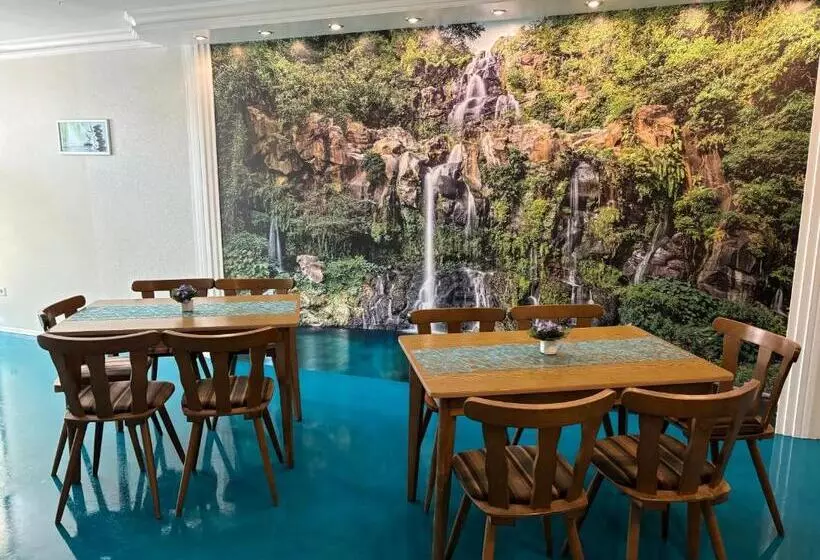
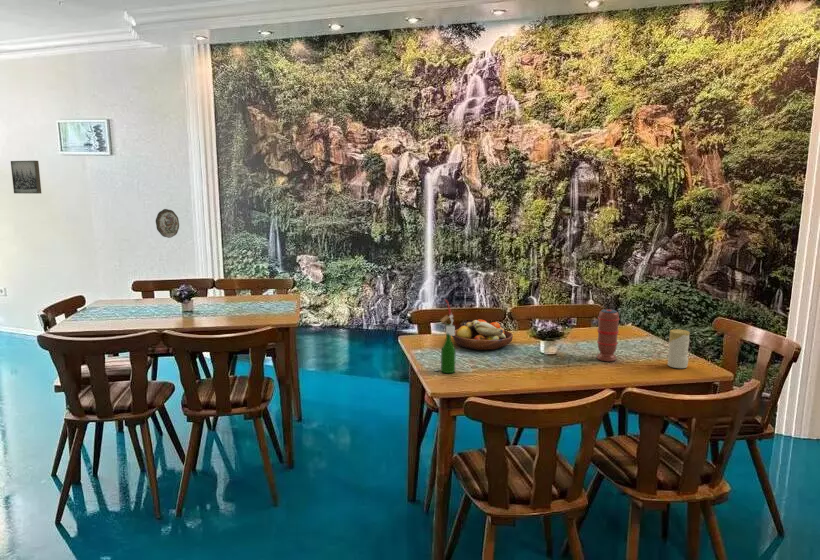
+ candle (678, 348)
+ decorative plate (168, 223)
+ fruit bowl (482, 331)
+ wine bottle (446, 335)
+ spice grinder (607, 334)
+ wall art (26, 177)
